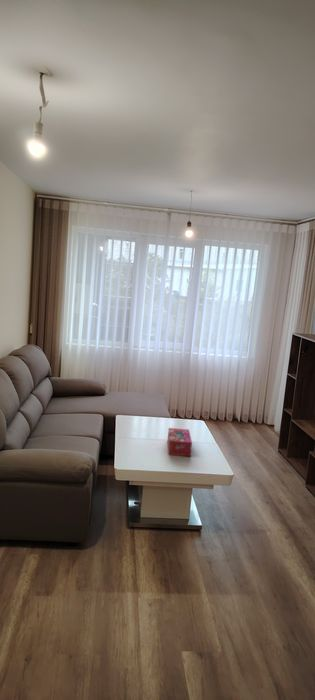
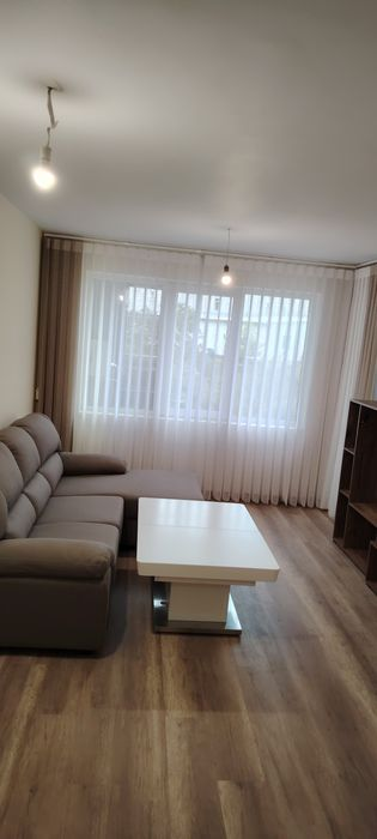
- tissue box (179, 441)
